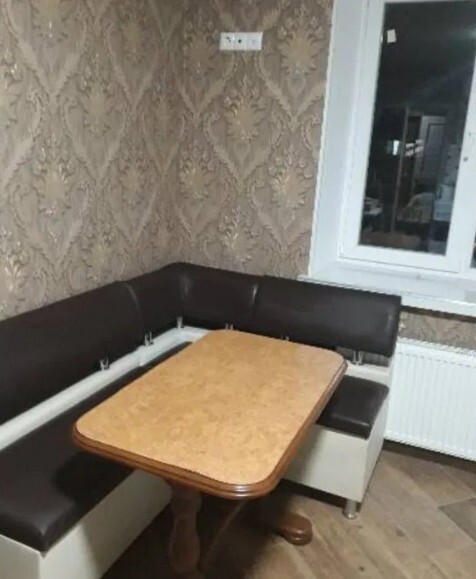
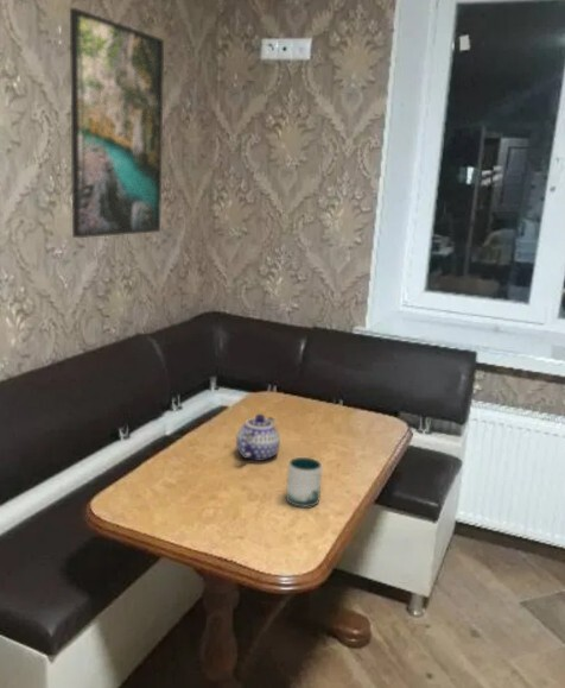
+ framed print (120, 133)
+ mug (305, 478)
+ teapot (258, 435)
